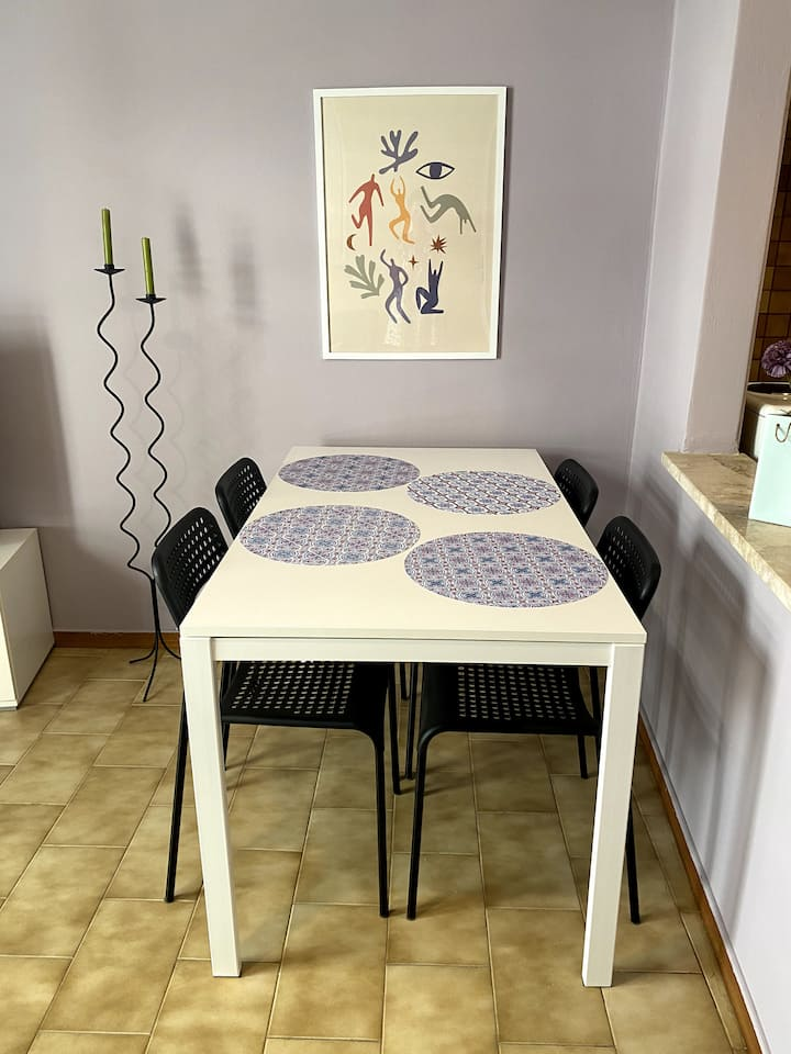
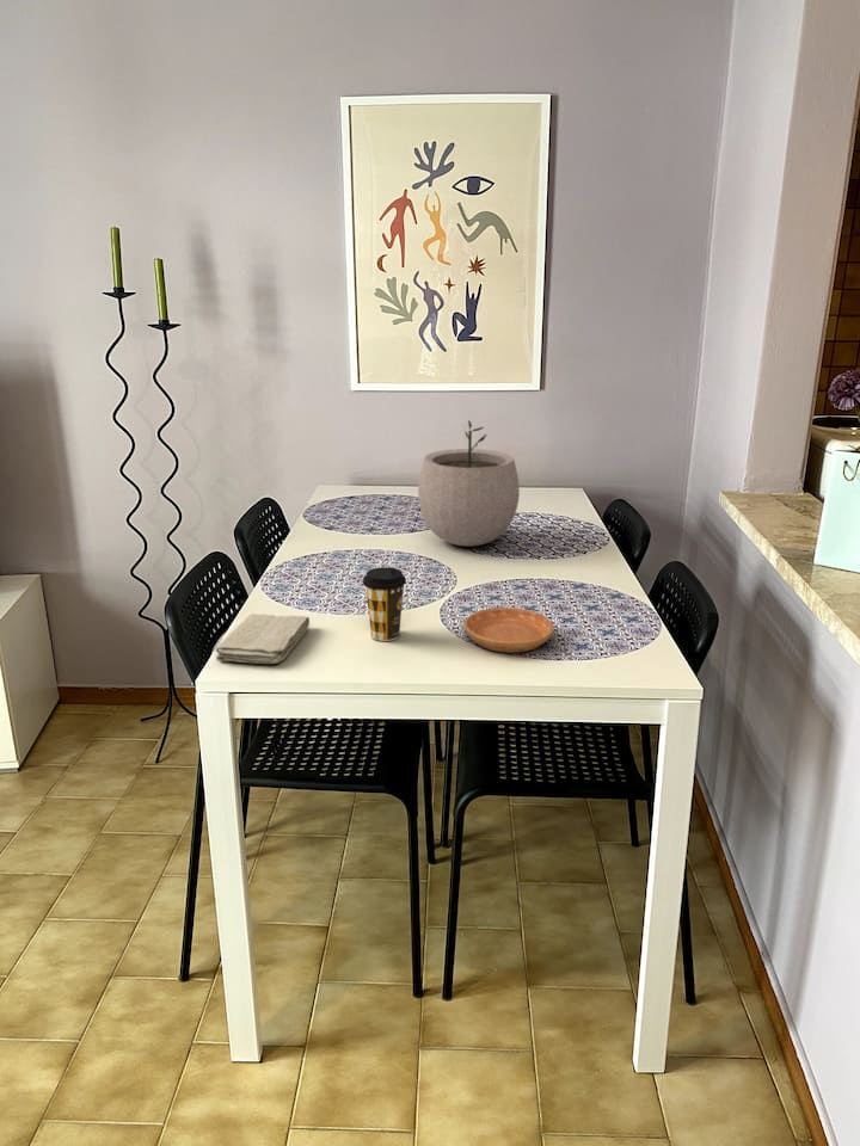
+ saucer (508, 630)
+ coffee cup (385, 604)
+ plant pot (468, 481)
+ washcloth (263, 636)
